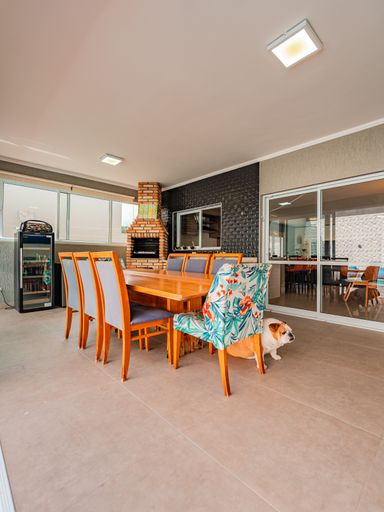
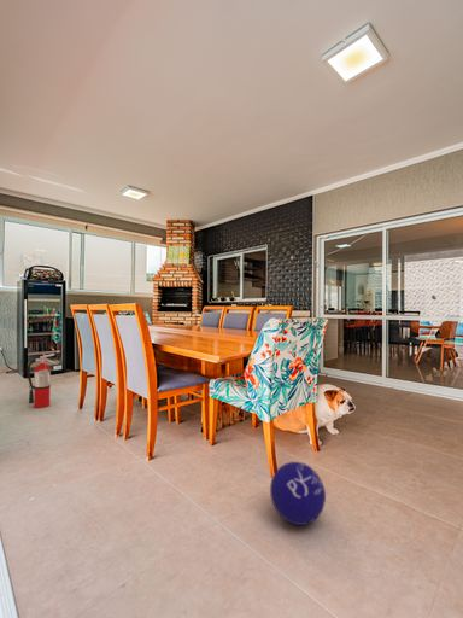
+ ball (297, 491)
+ fire extinguisher (41, 379)
